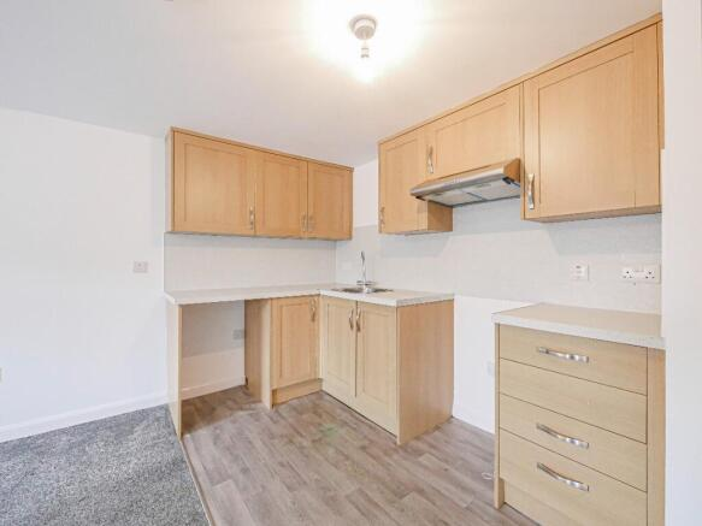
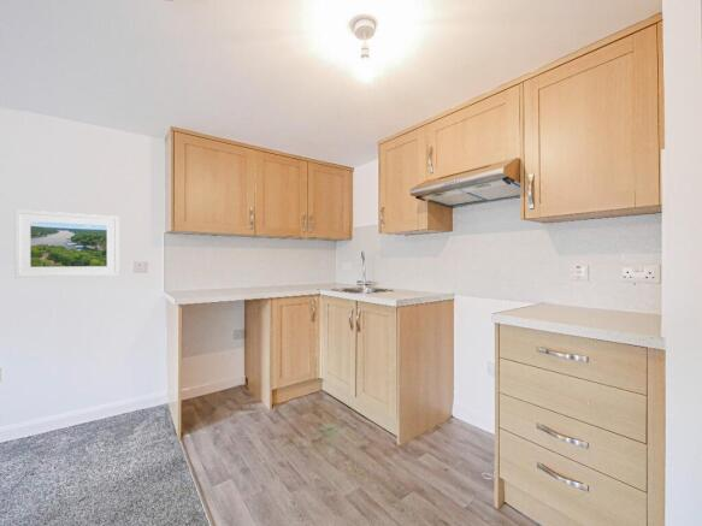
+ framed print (70, 244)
